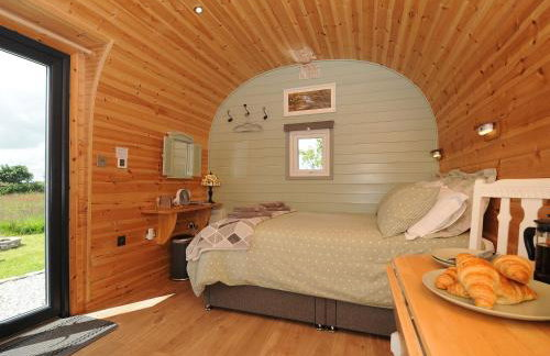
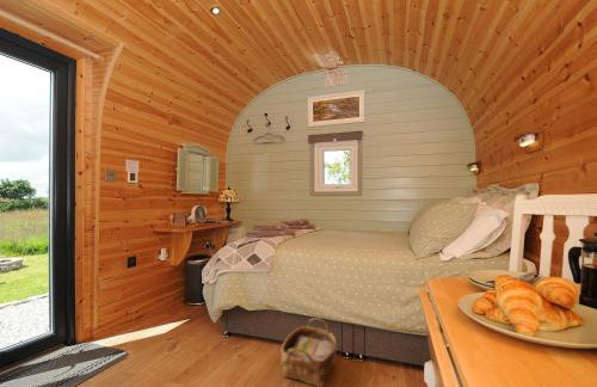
+ woven basket (309, 349)
